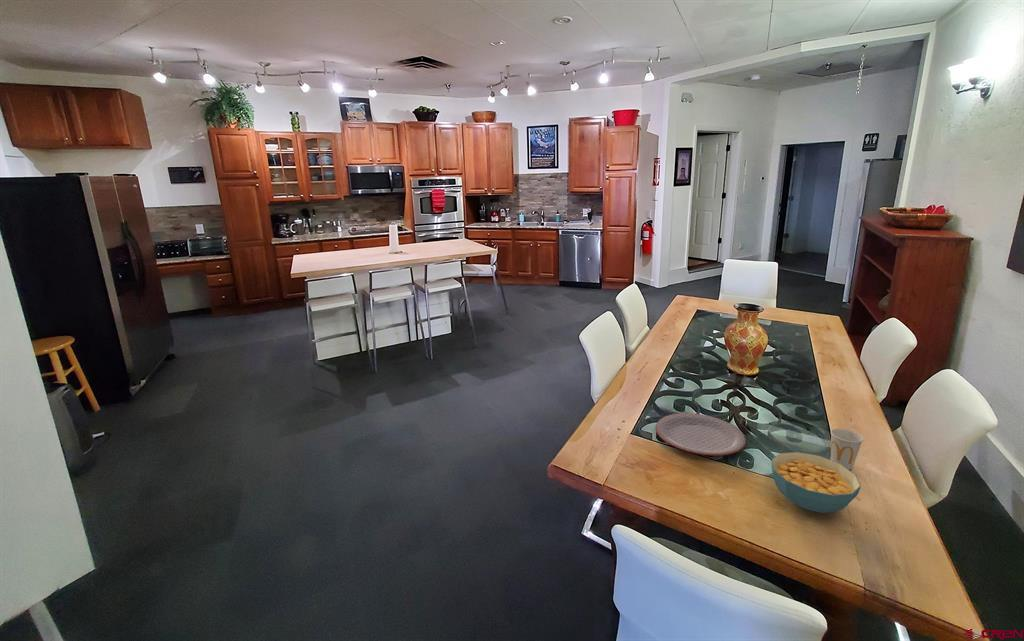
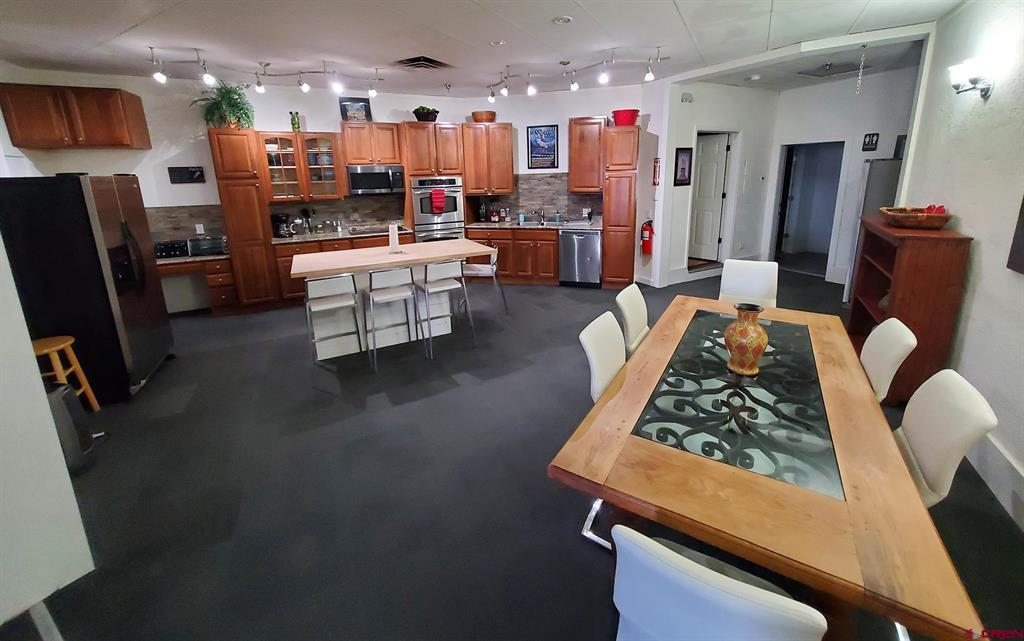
- cereal bowl (811, 488)
- cup (844, 449)
- plate (699, 434)
